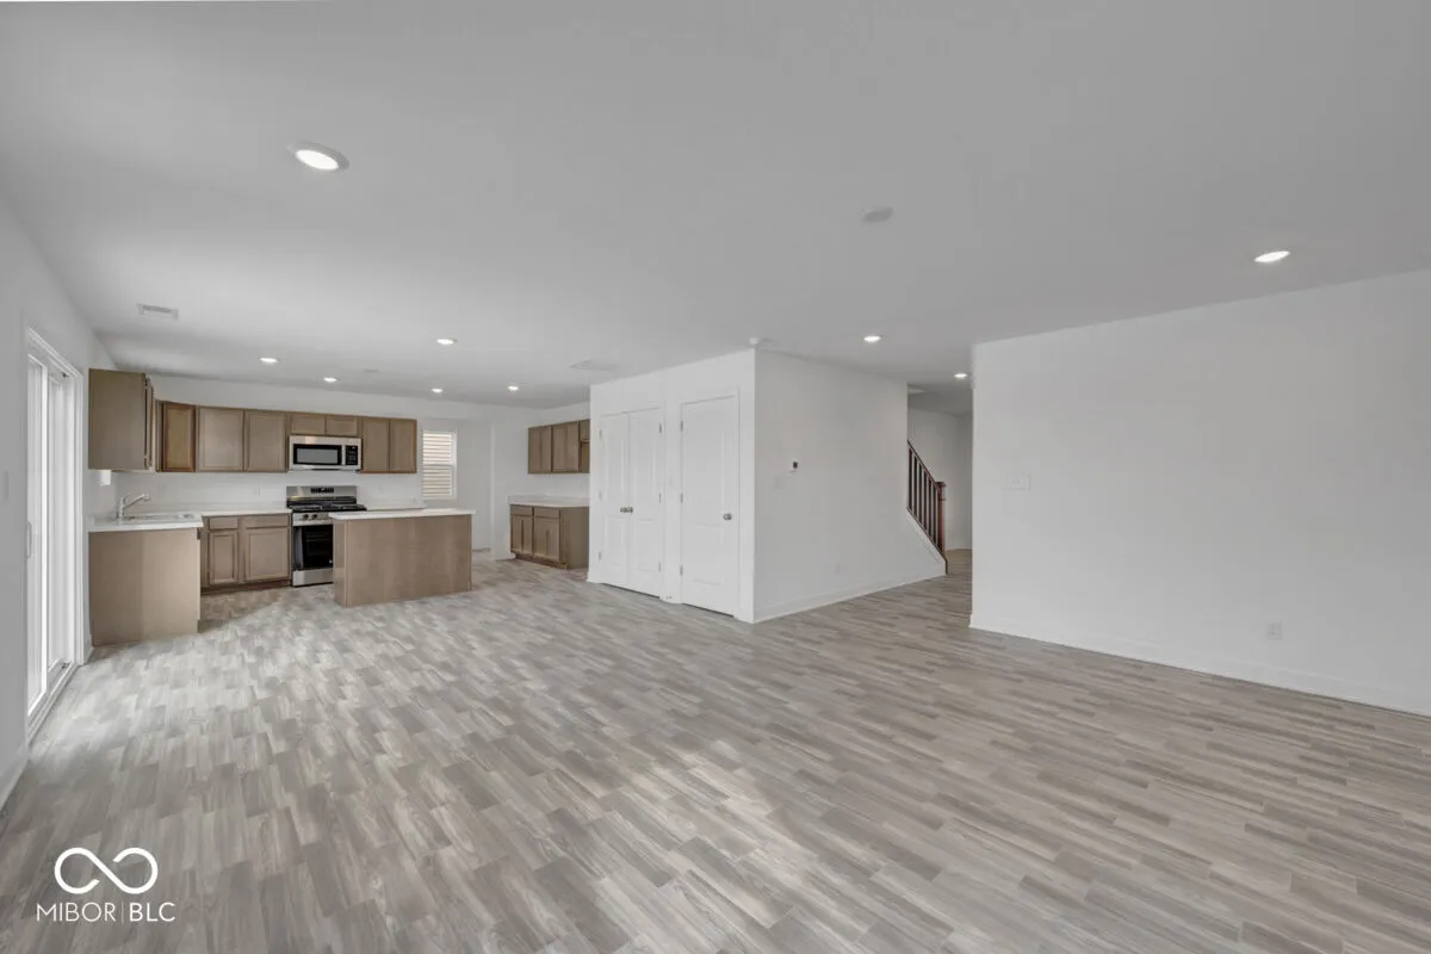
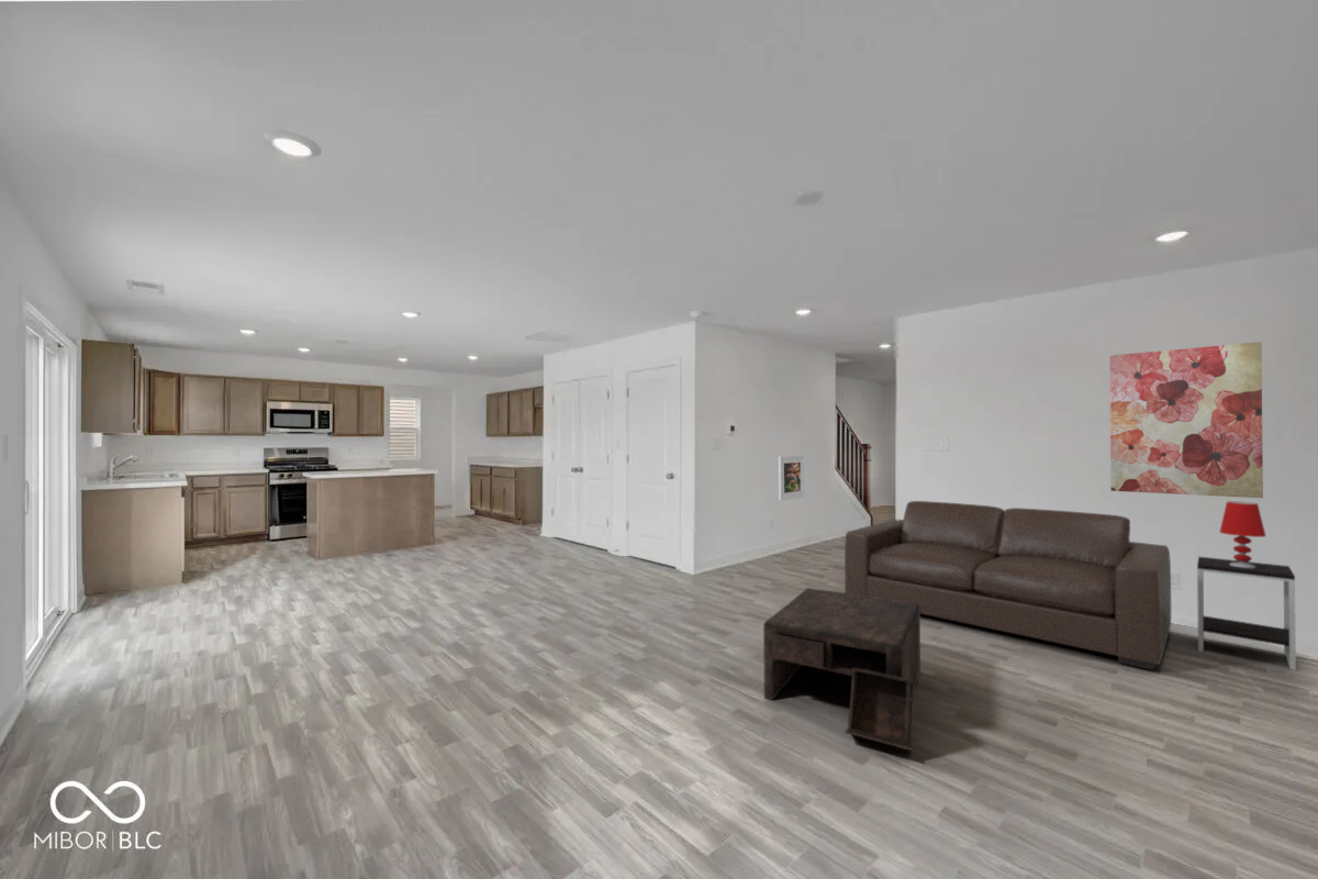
+ side table (1238, 621)
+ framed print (791, 477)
+ table lamp (1242, 534)
+ coffee table (849, 652)
+ sofa (994, 563)
+ wall art (1181, 421)
